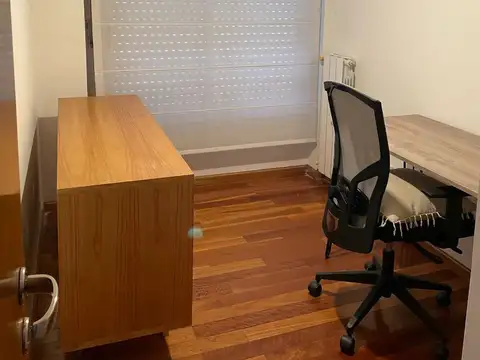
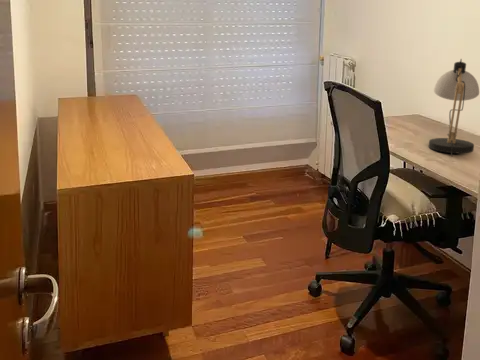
+ desk lamp (455, 104)
